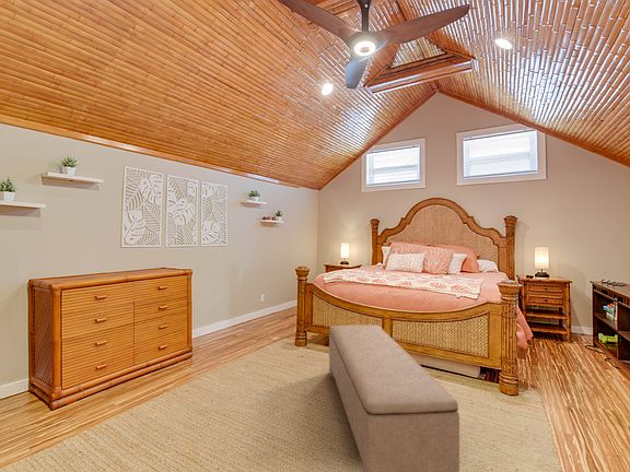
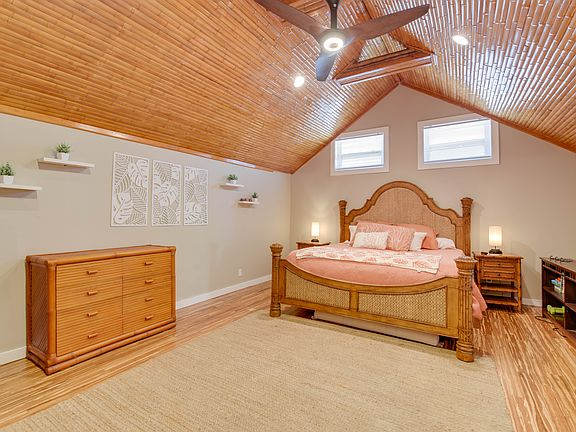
- bench (374, 381)
